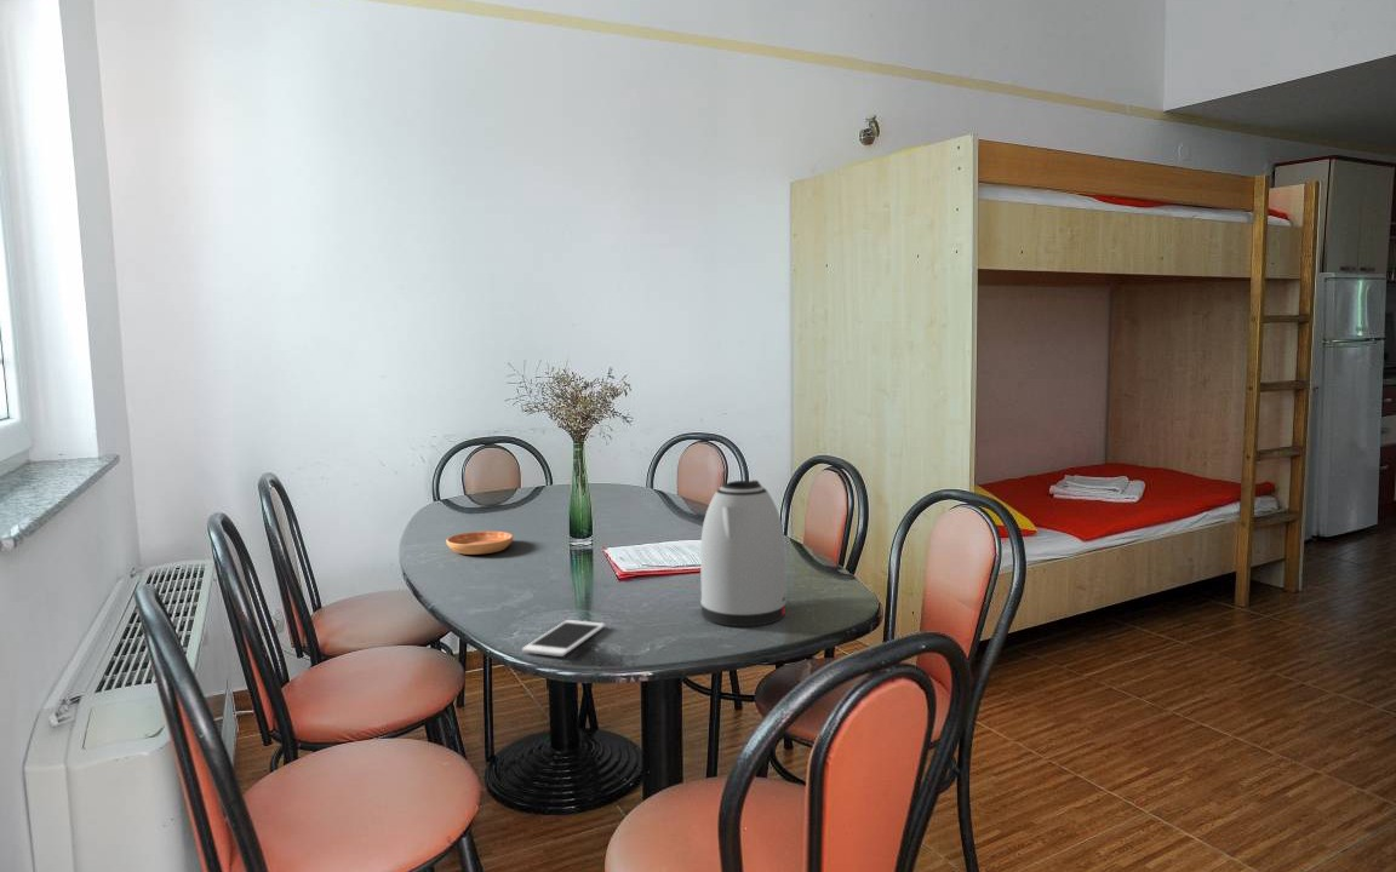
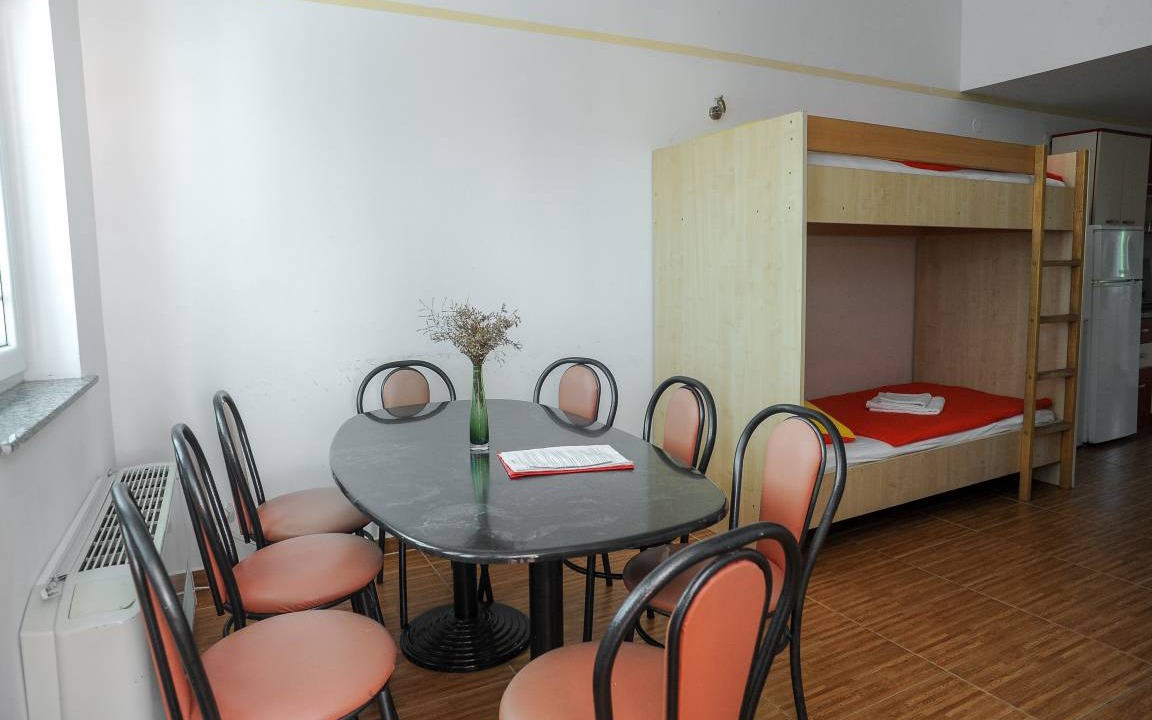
- cell phone (565, 637)
- kettle (746, 544)
- saucer (480, 543)
